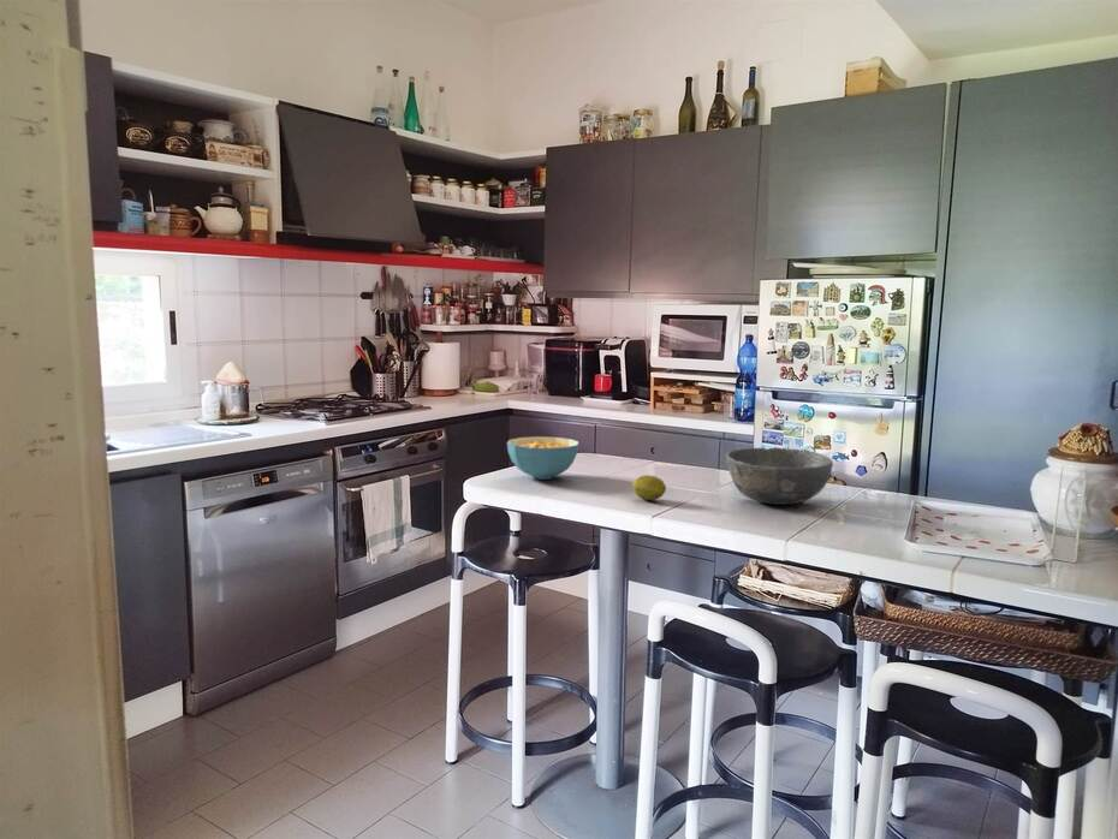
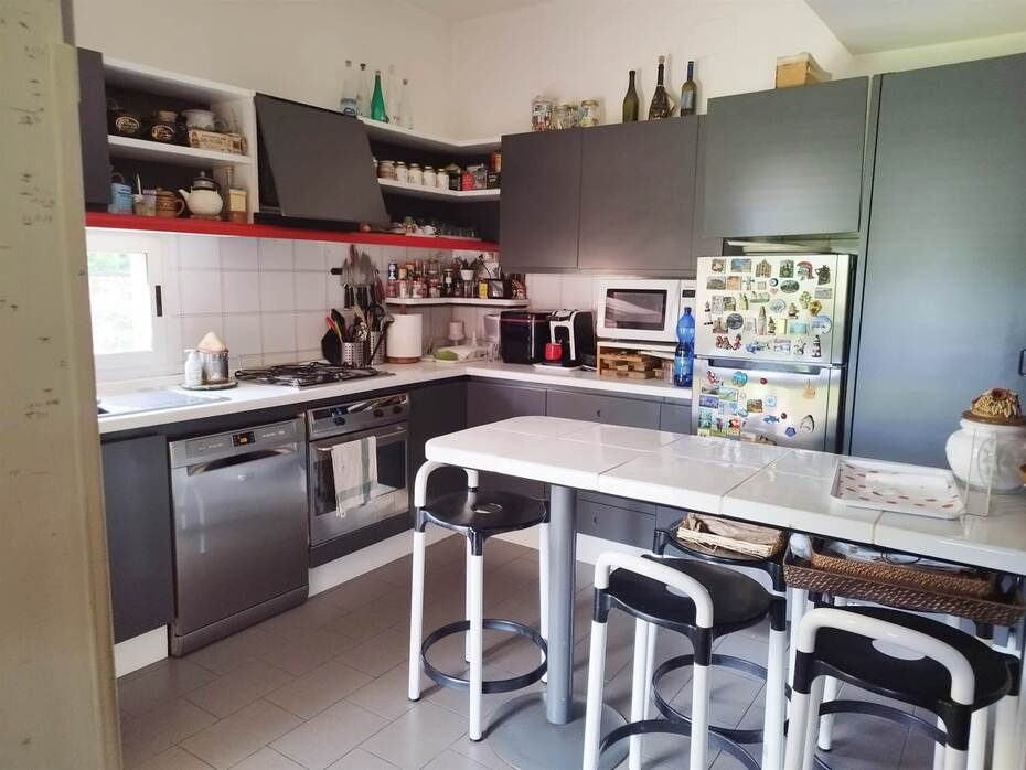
- bowl (777, 478)
- cereal bowl (542, 459)
- fruit (647, 487)
